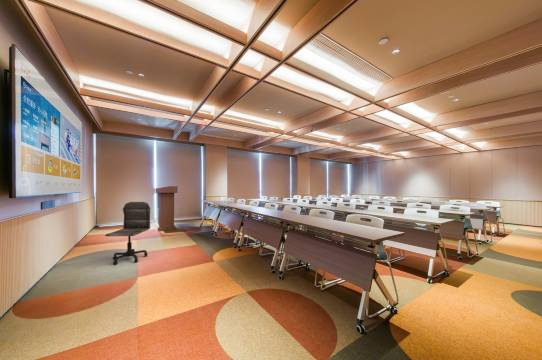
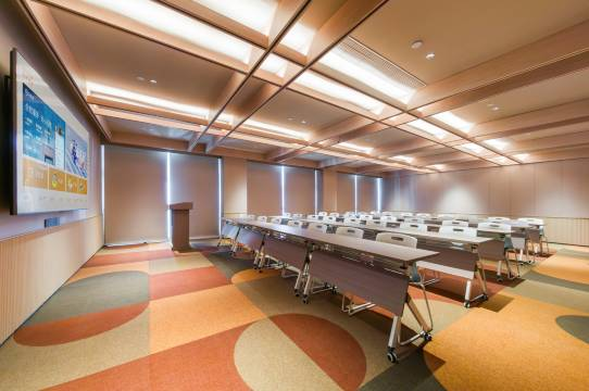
- office chair (129, 231)
